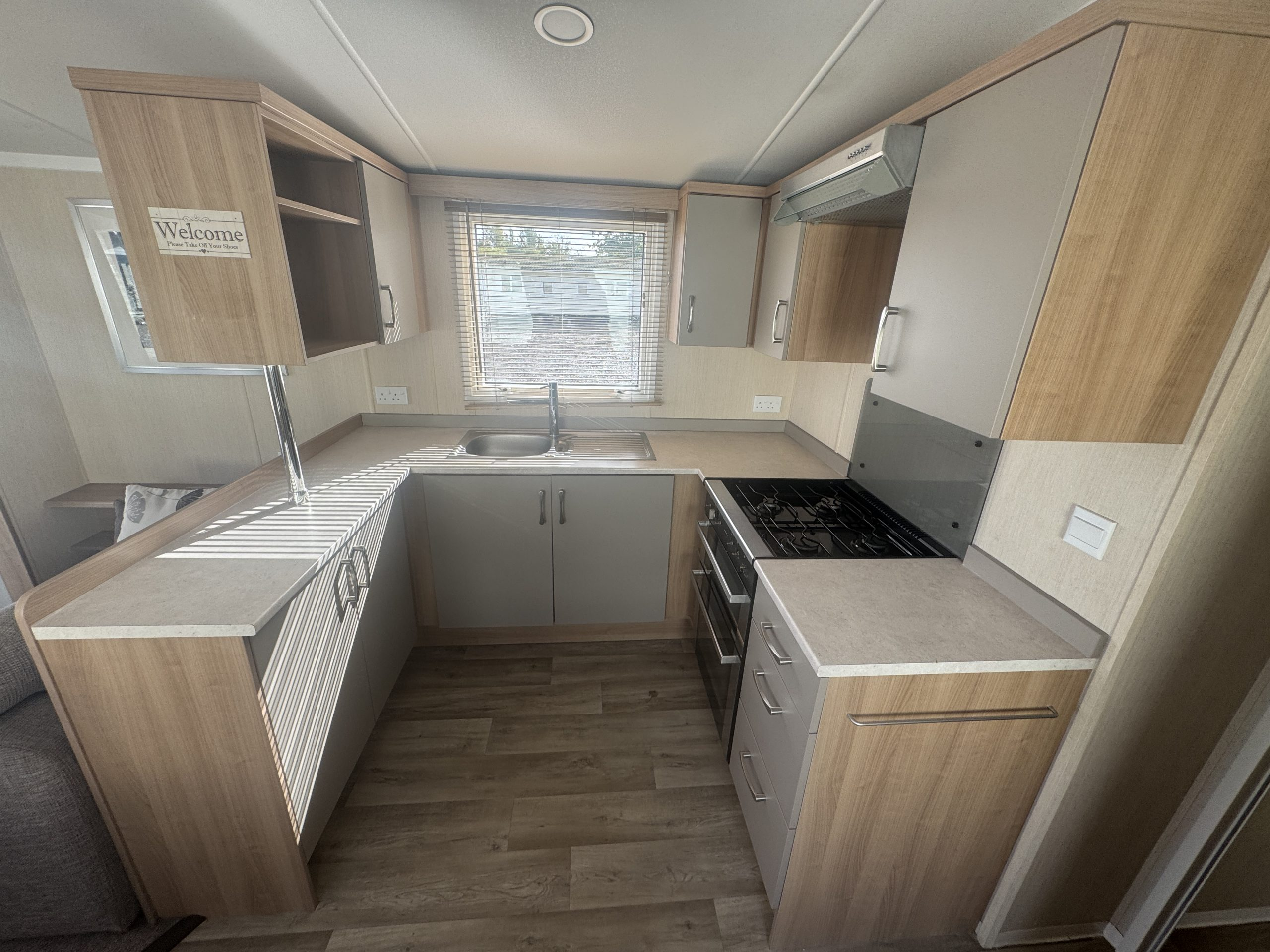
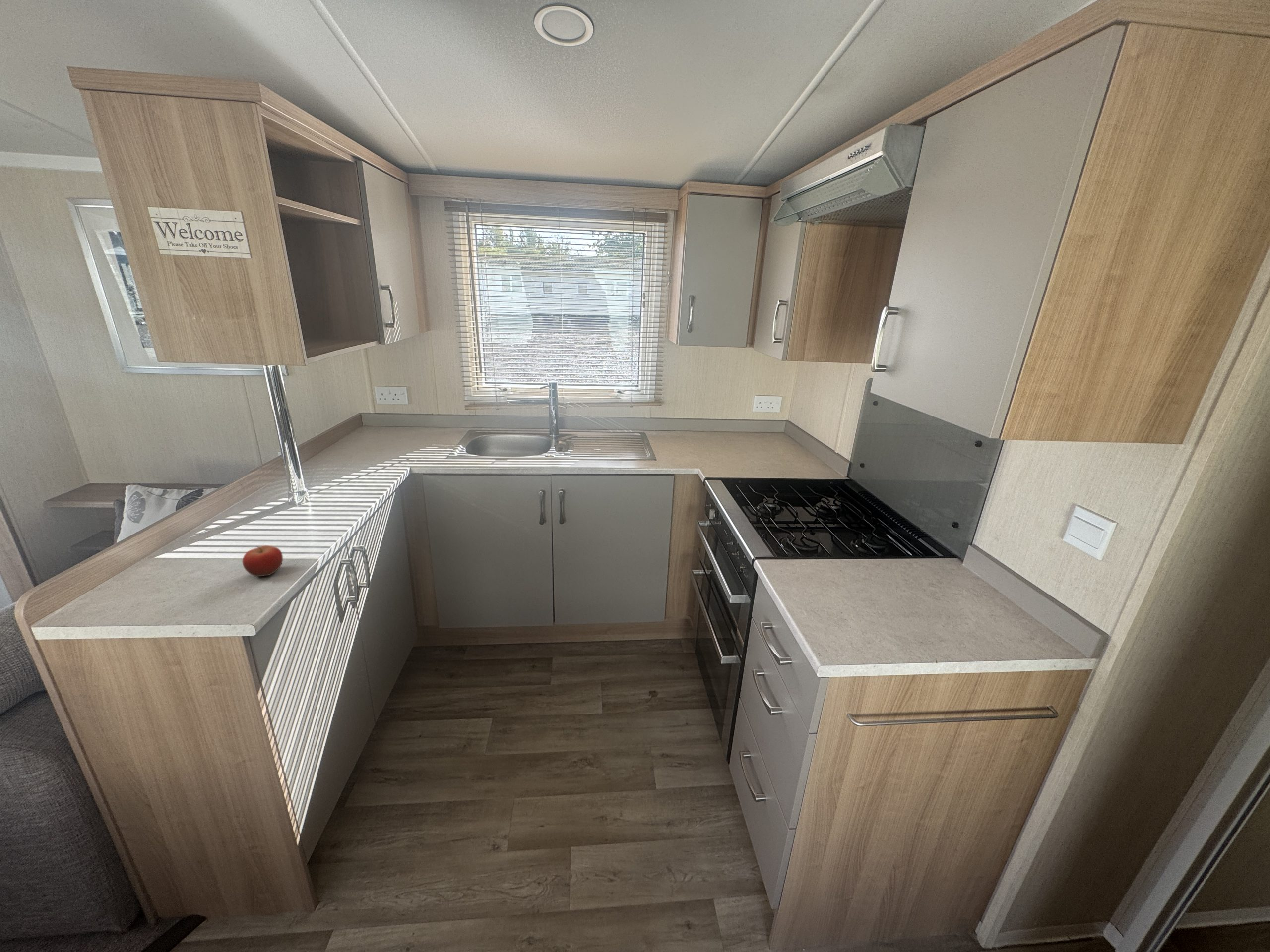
+ fruit (262, 559)
